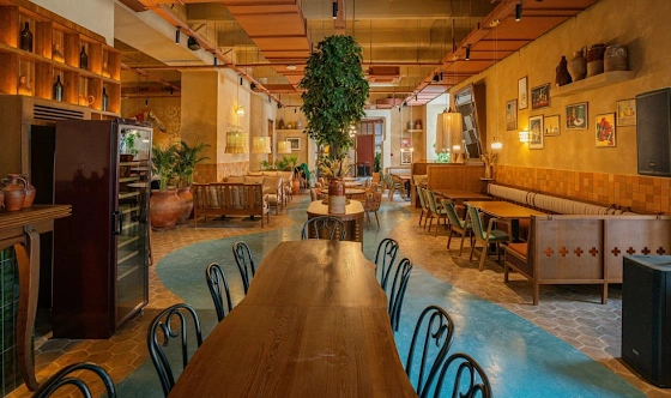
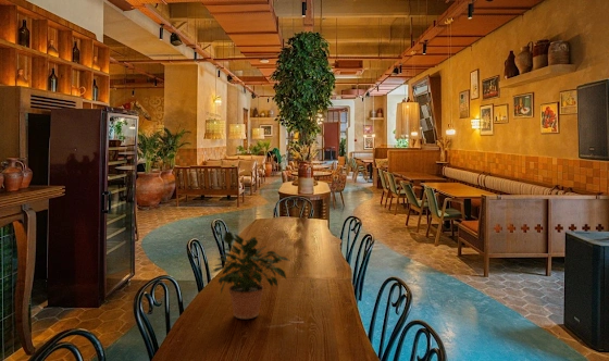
+ potted plant (252, 272)
